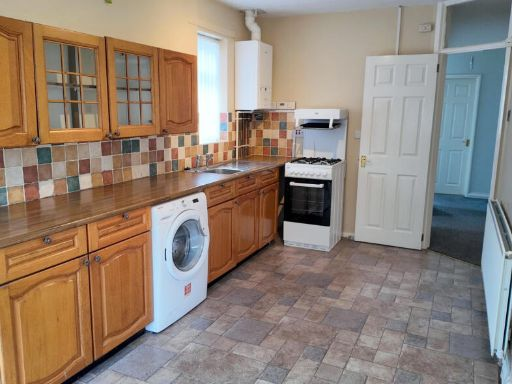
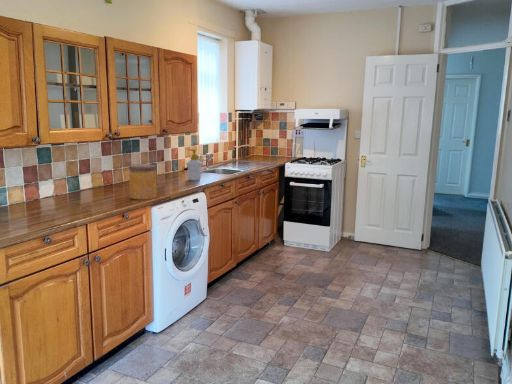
+ soap bottle (194, 164)
+ jar (143, 181)
